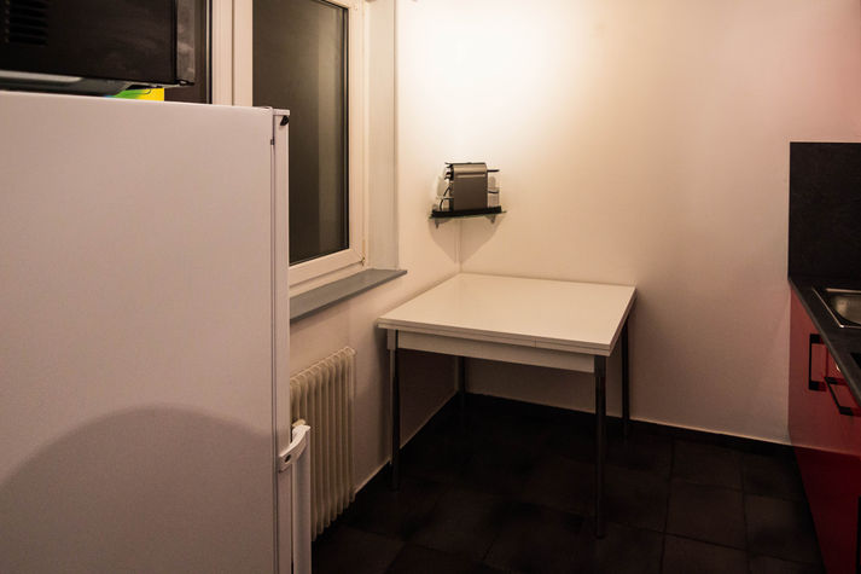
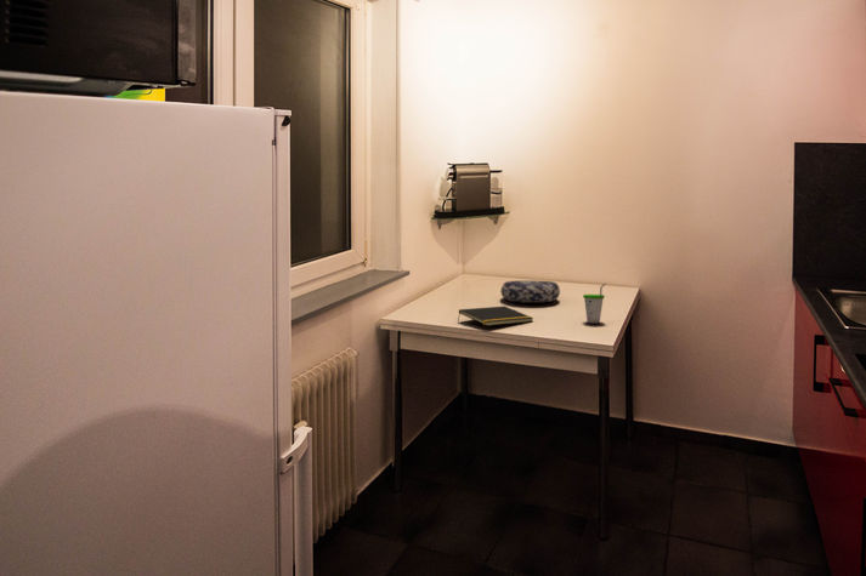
+ notepad (496, 315)
+ decorative bowl (530, 291)
+ cup (593, 302)
